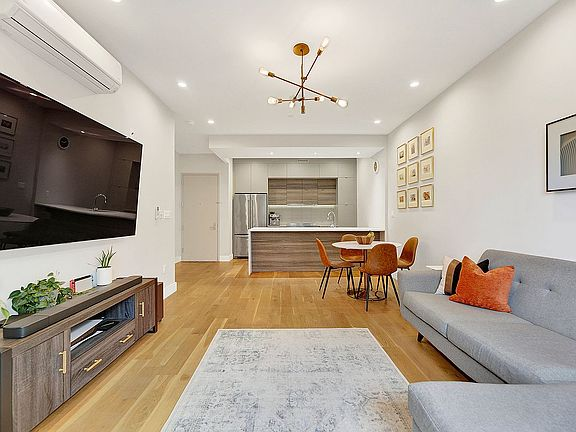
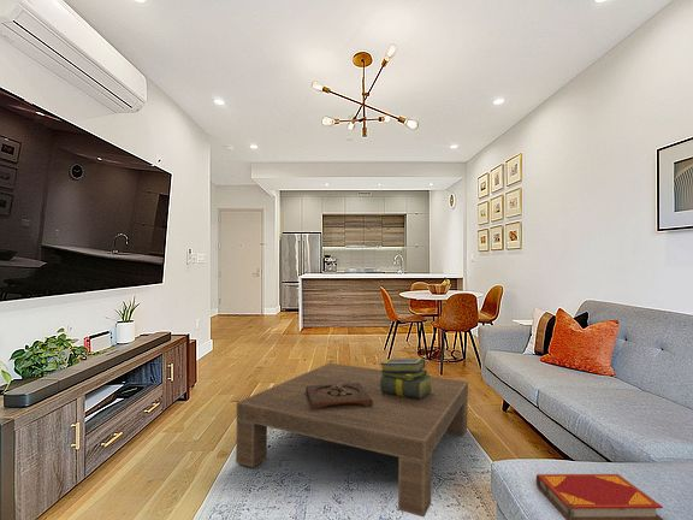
+ coffee table (362, 418)
+ wooden tray (337, 390)
+ hardback book (594, 495)
+ stack of books (404, 376)
